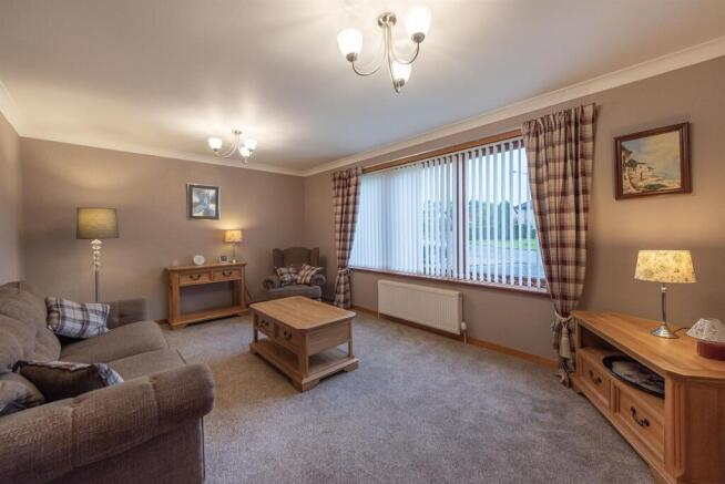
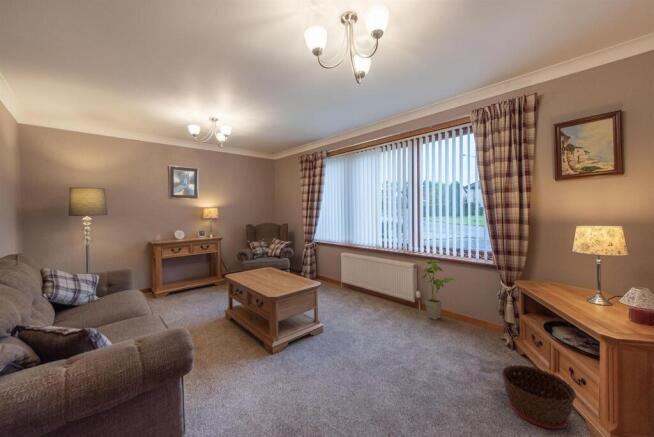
+ house plant (437, 289)
+ basket (536, 396)
